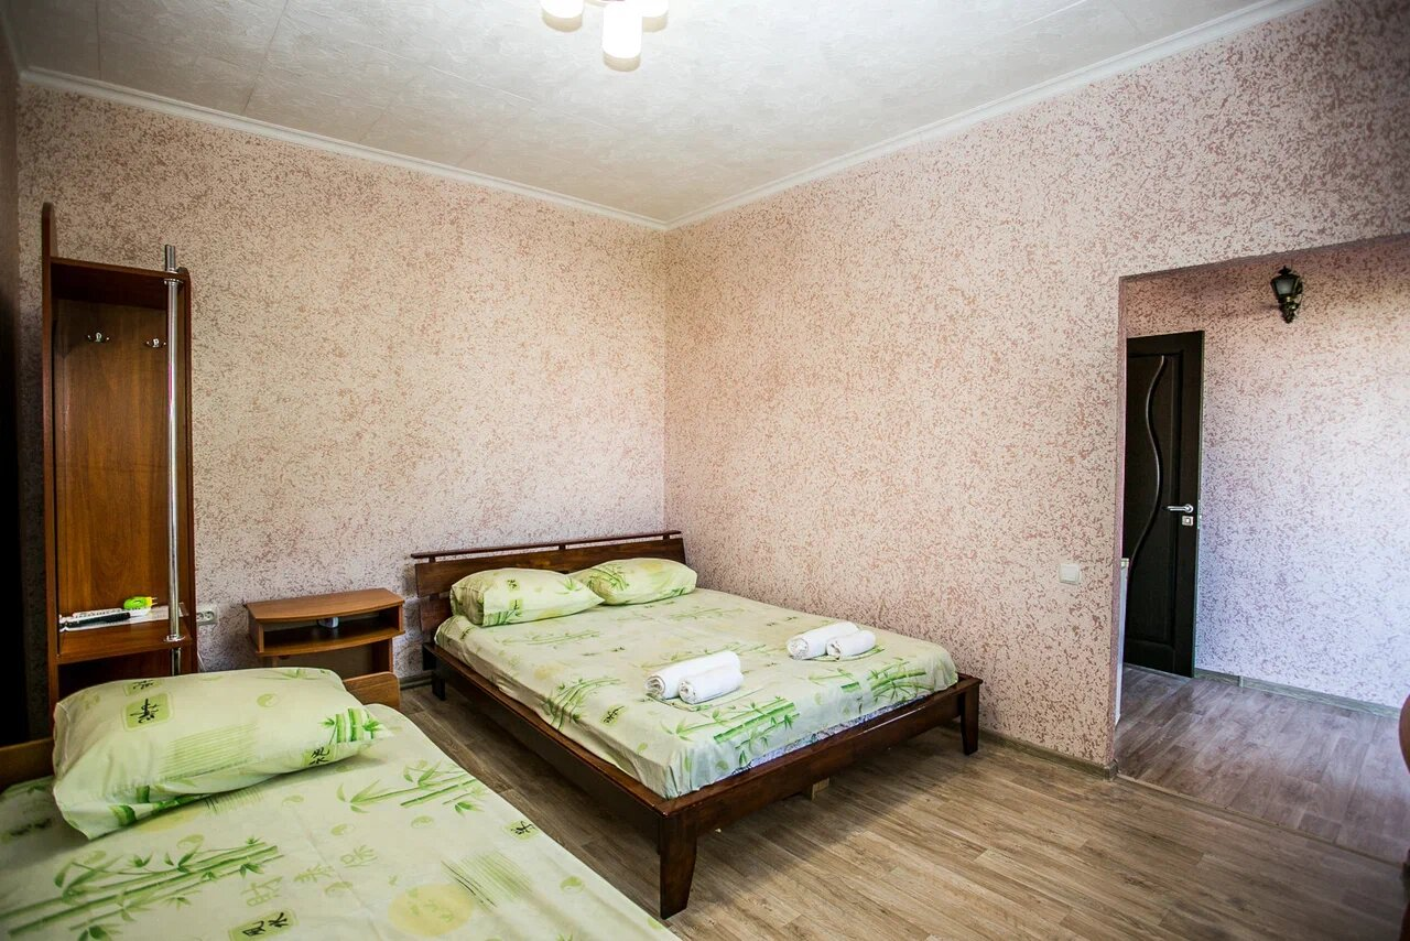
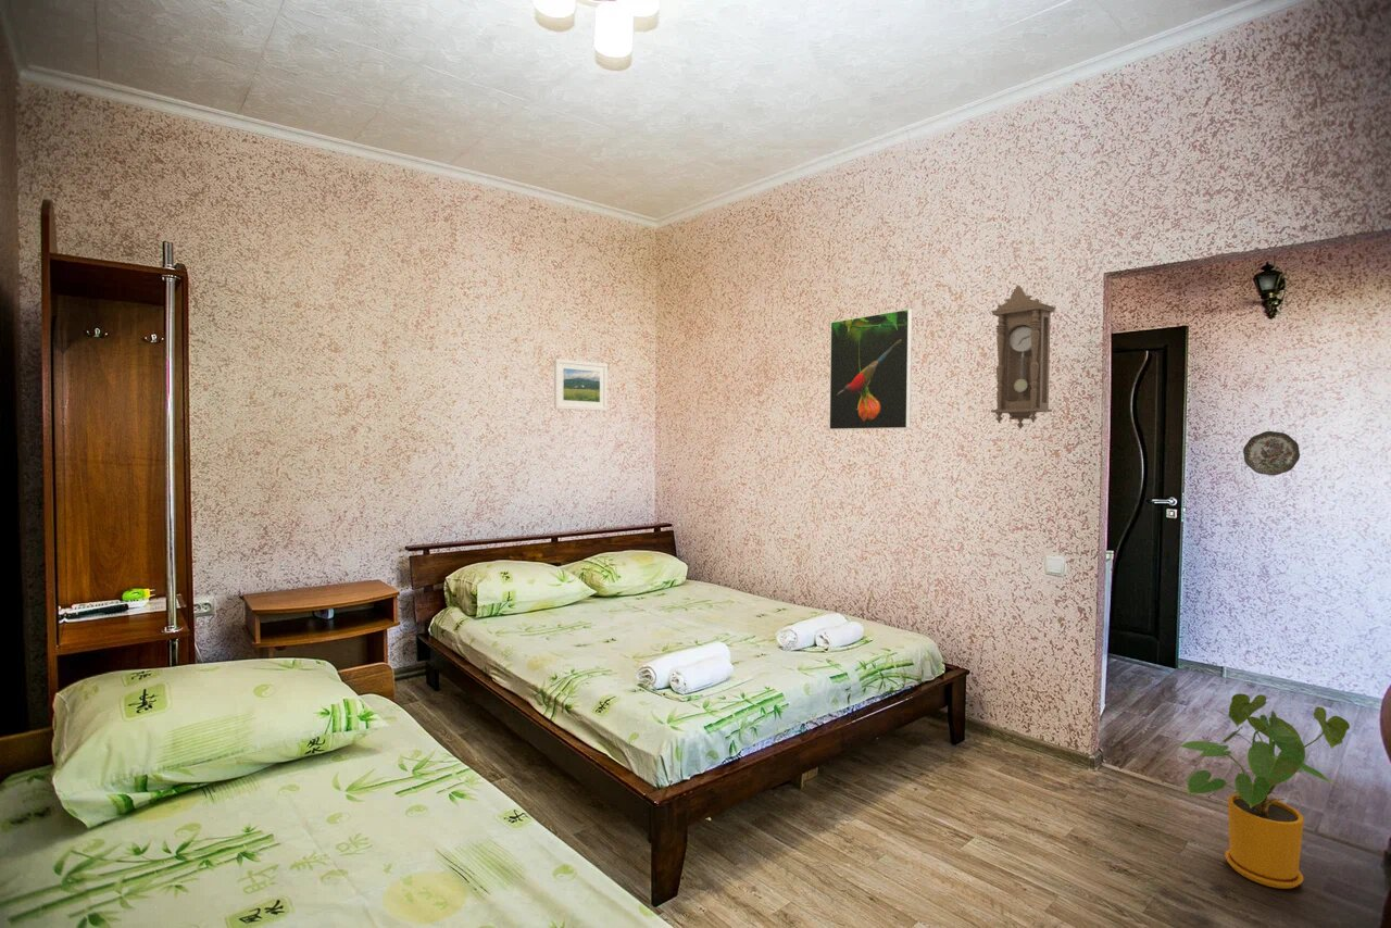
+ pendulum clock (1022, 358)
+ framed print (581, 385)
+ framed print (868, 372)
+ decorative plate (1270, 453)
+ house plant (1260, 788)
